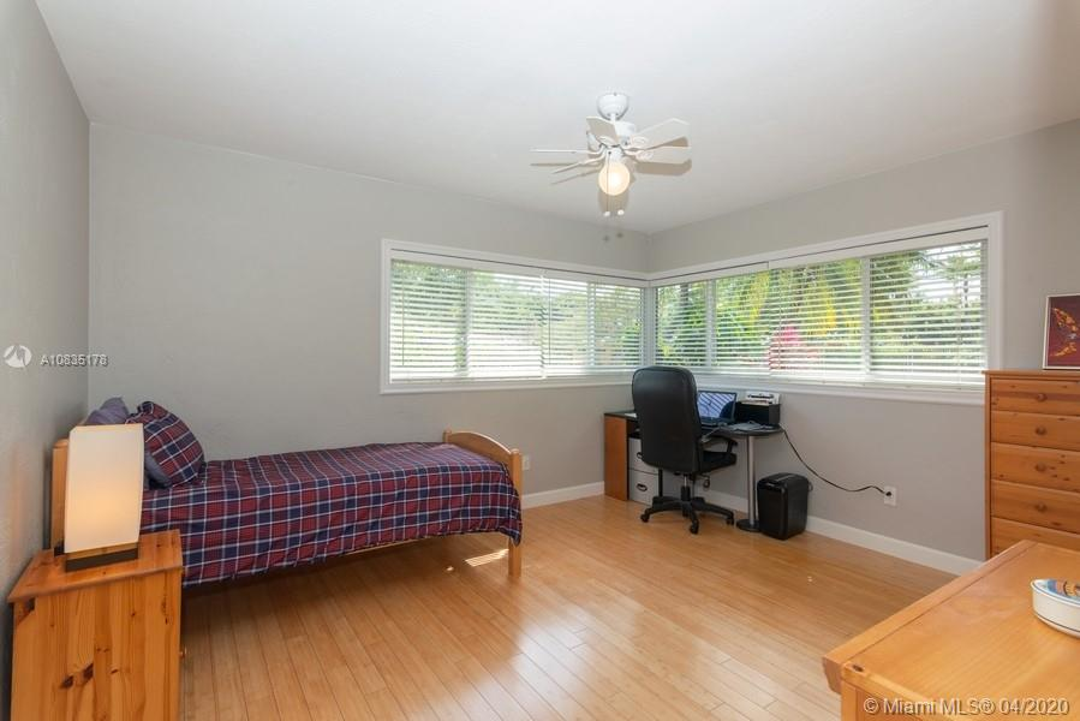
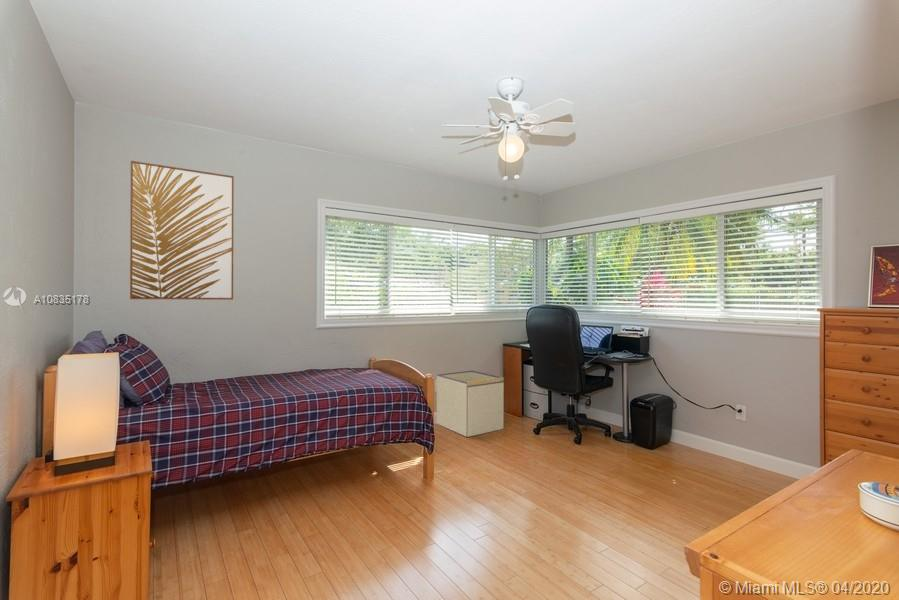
+ storage bin (469, 400)
+ wall art (184, 234)
